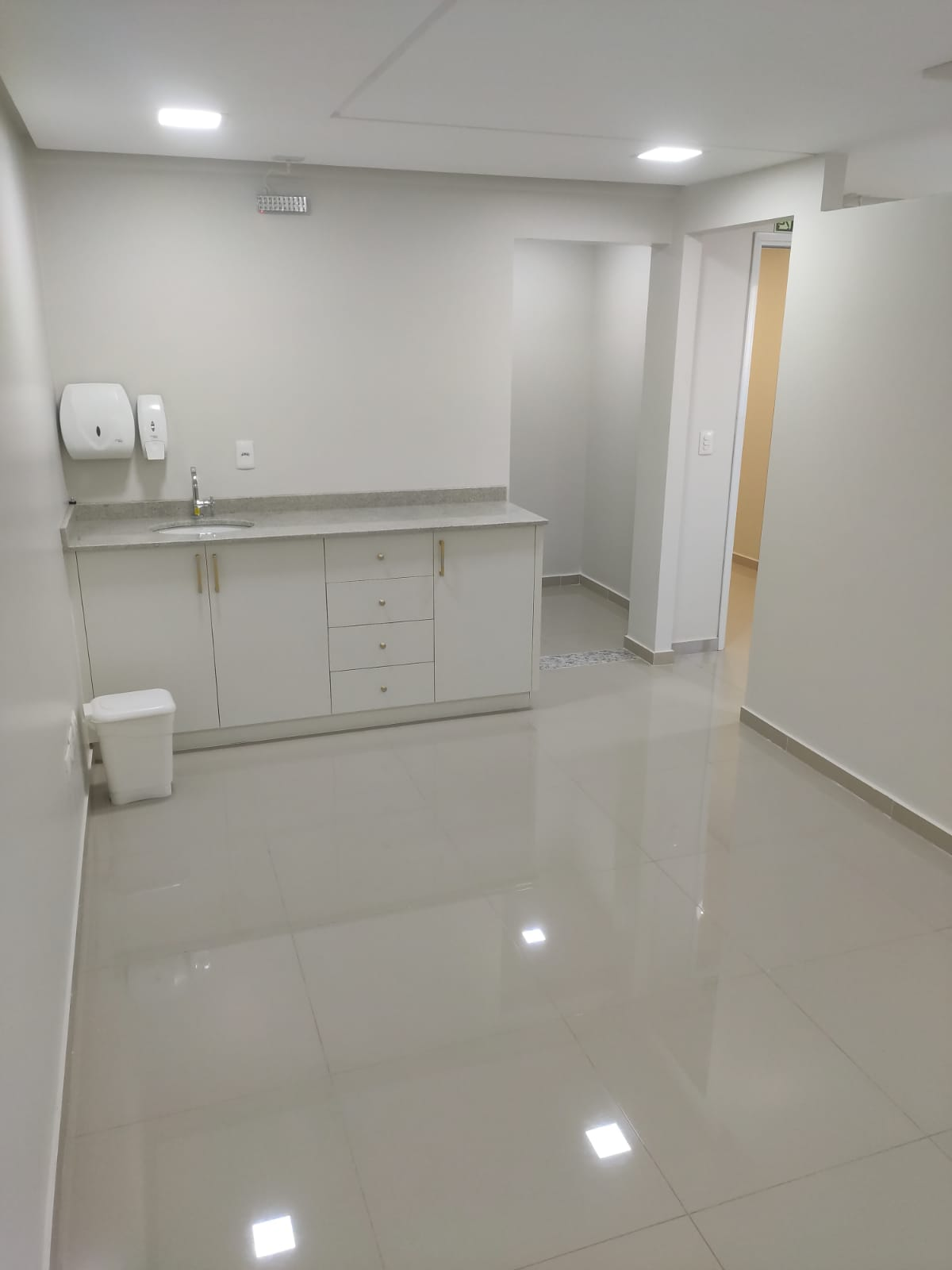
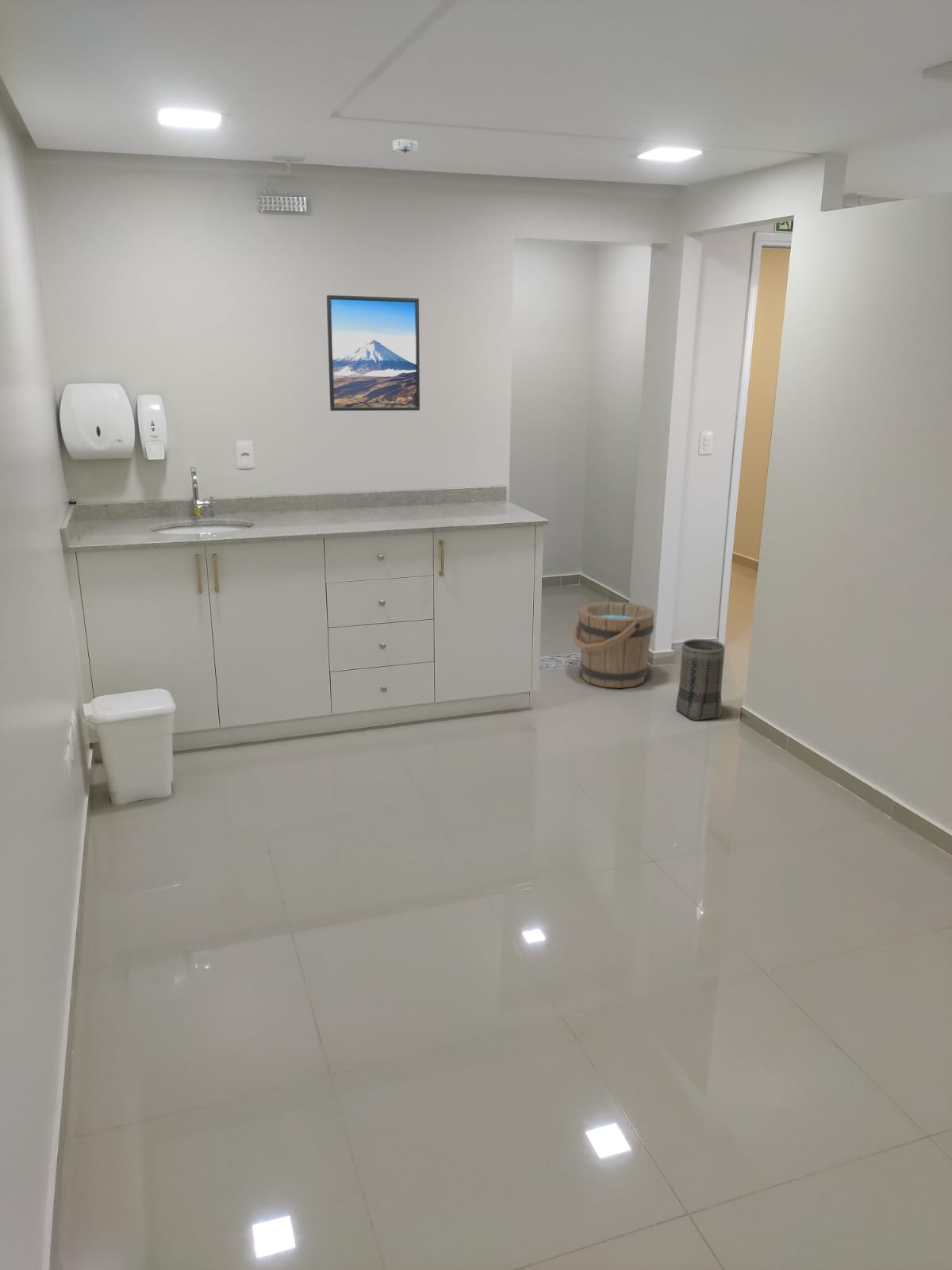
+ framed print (374, 354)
+ bucket (612, 645)
+ basket (701, 679)
+ smoke detector (404, 146)
